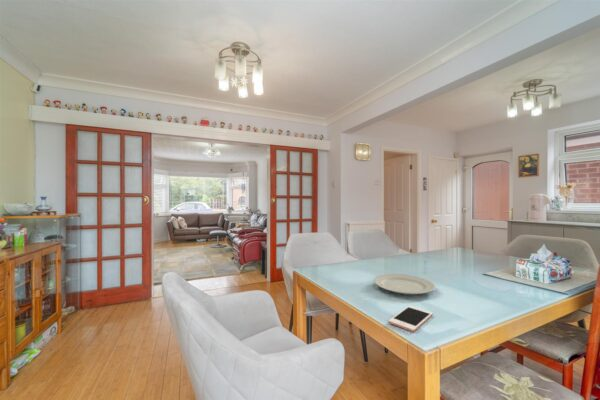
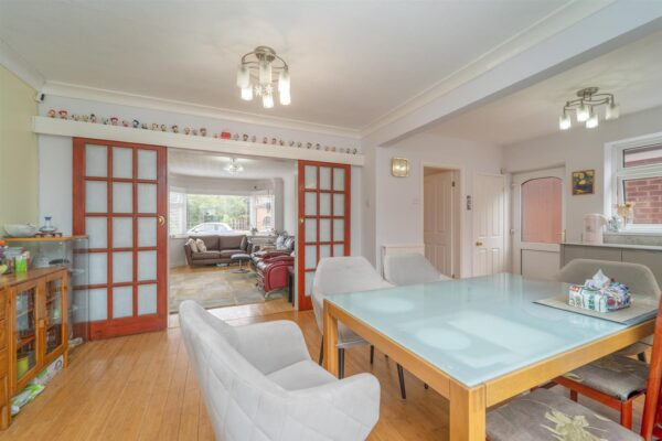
- chinaware (403, 285)
- cell phone (411, 317)
